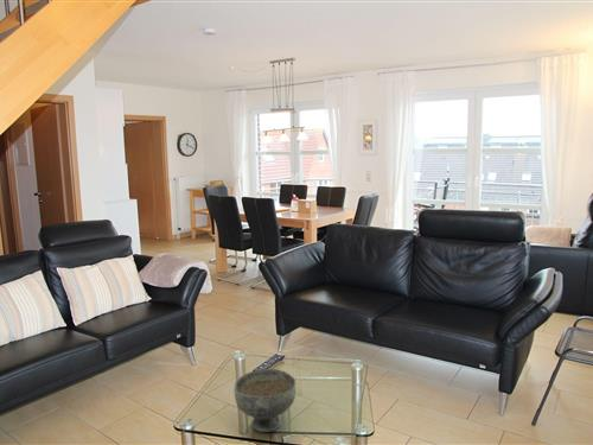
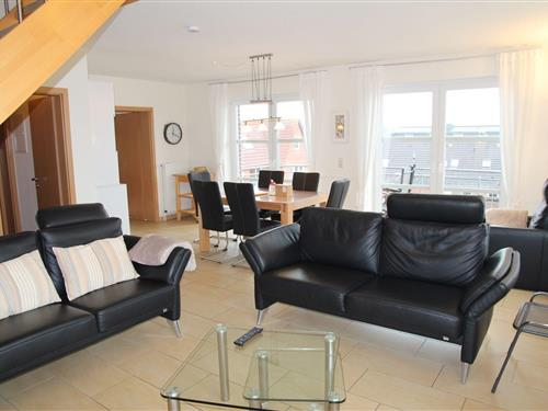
- decorative bowl (266, 402)
